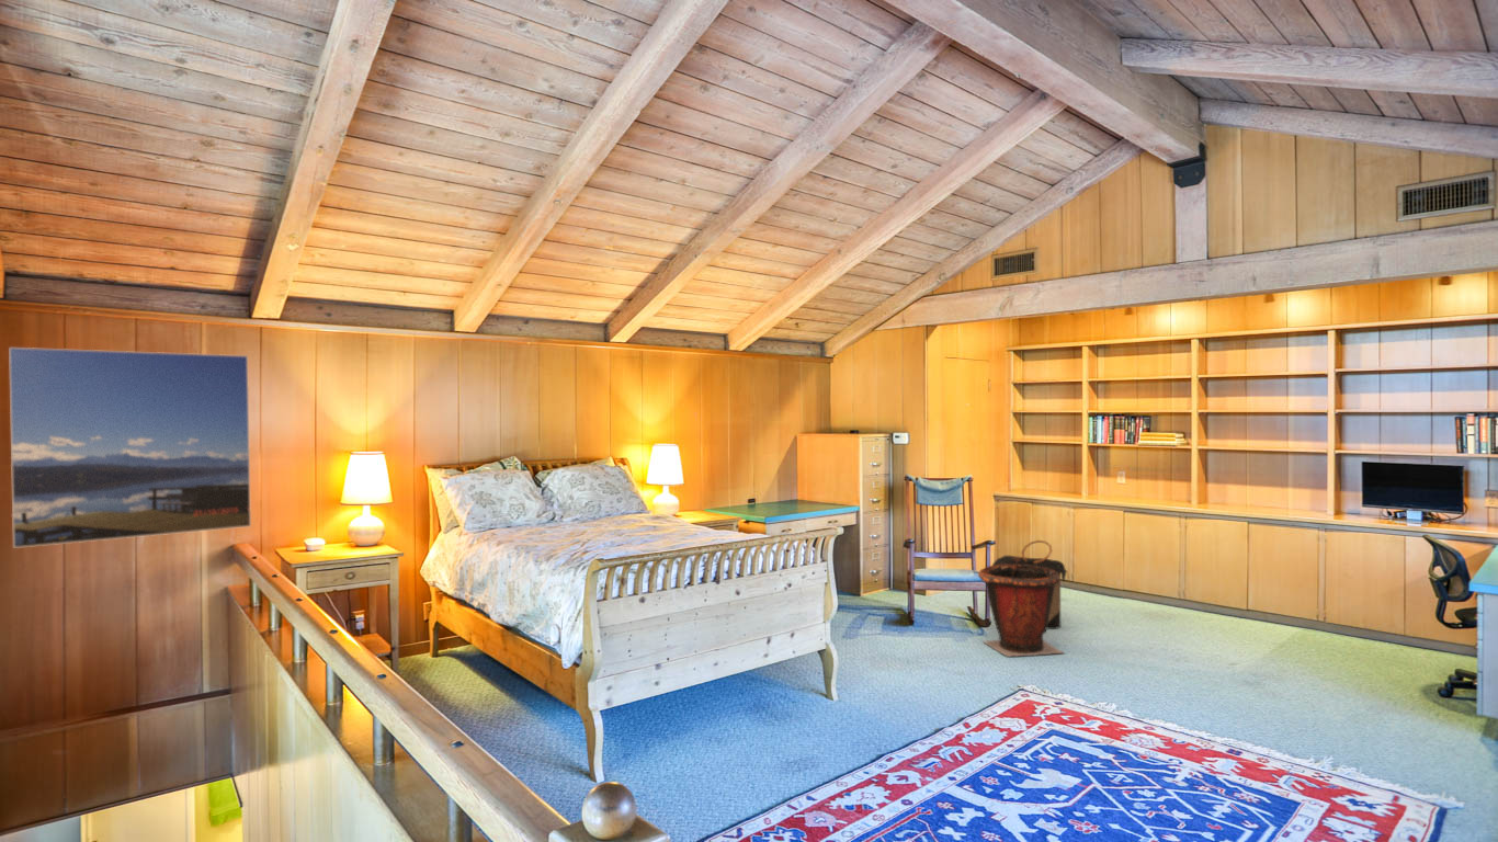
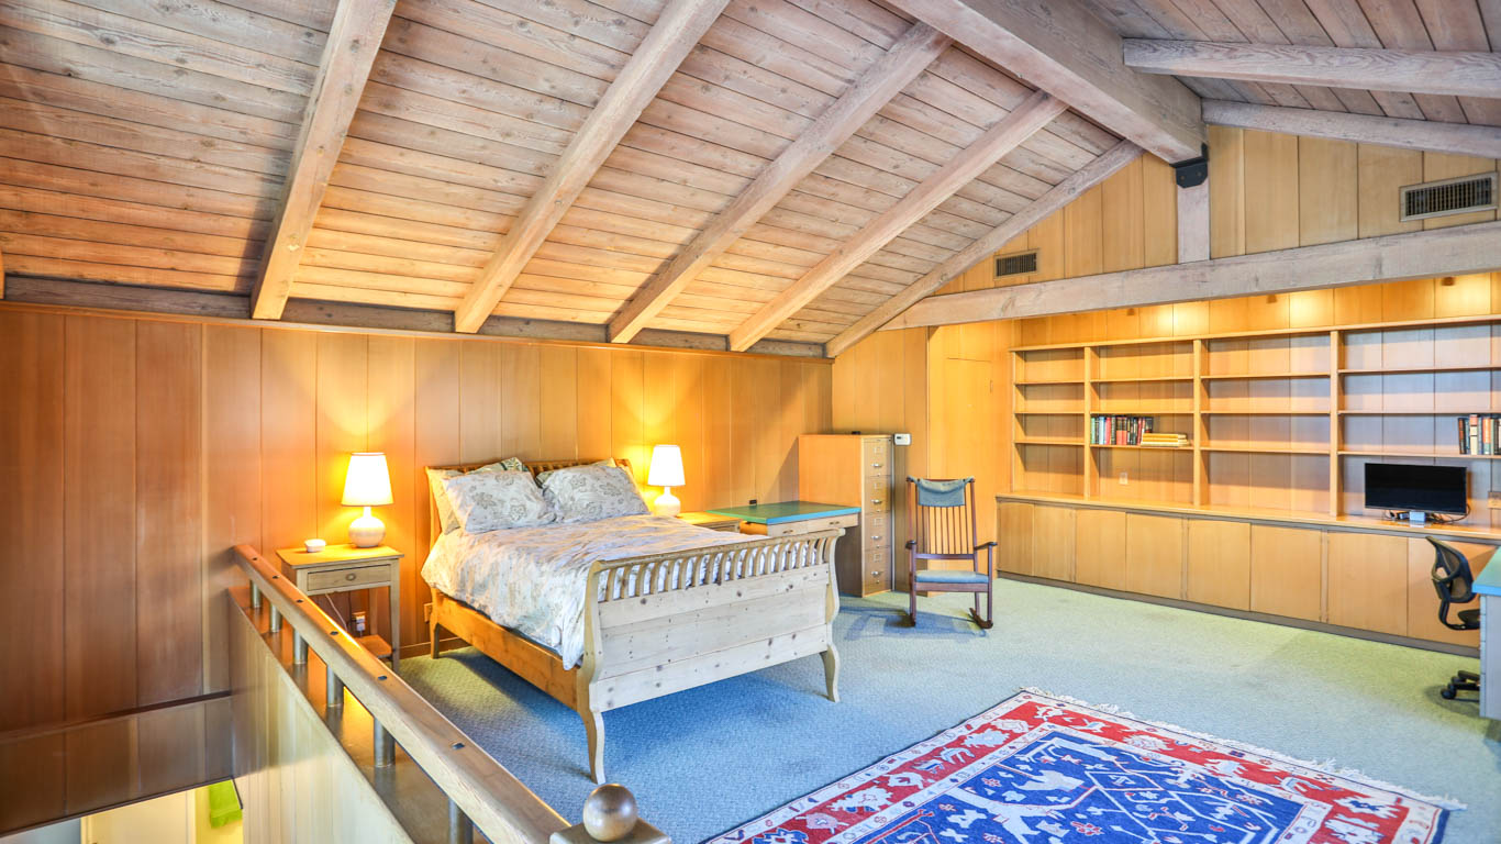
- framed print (139, 444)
- trash can (1022, 606)
- laundry hamper (1031, 565)
